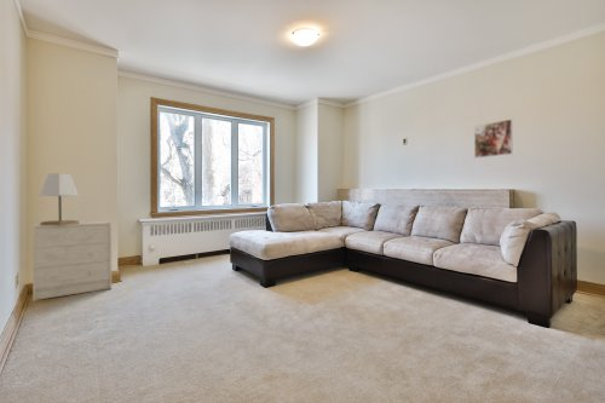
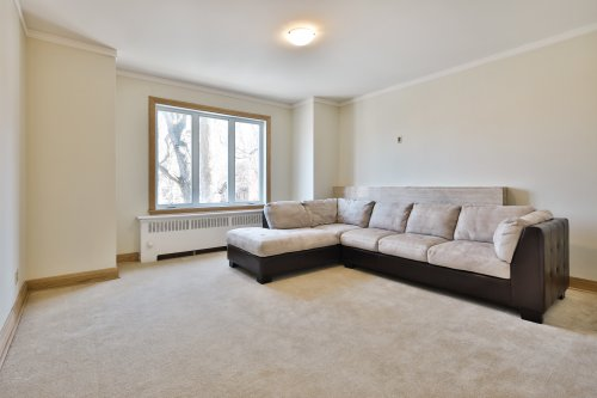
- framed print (492, 139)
- dresser (74, 257)
- lamp (59, 198)
